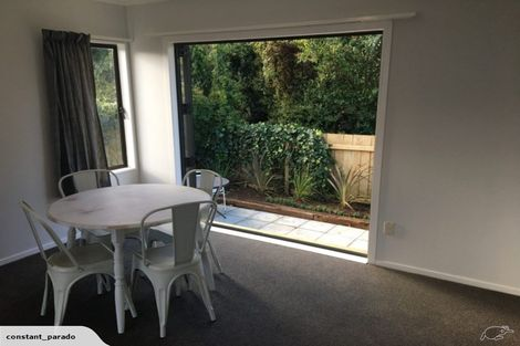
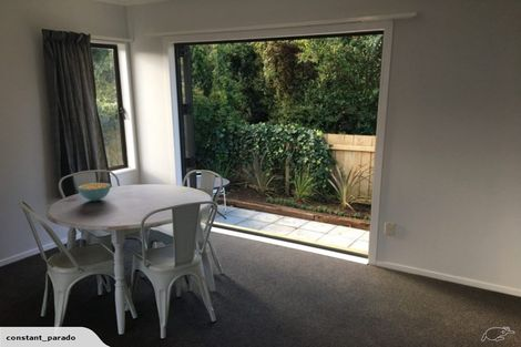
+ cereal bowl (94, 193)
